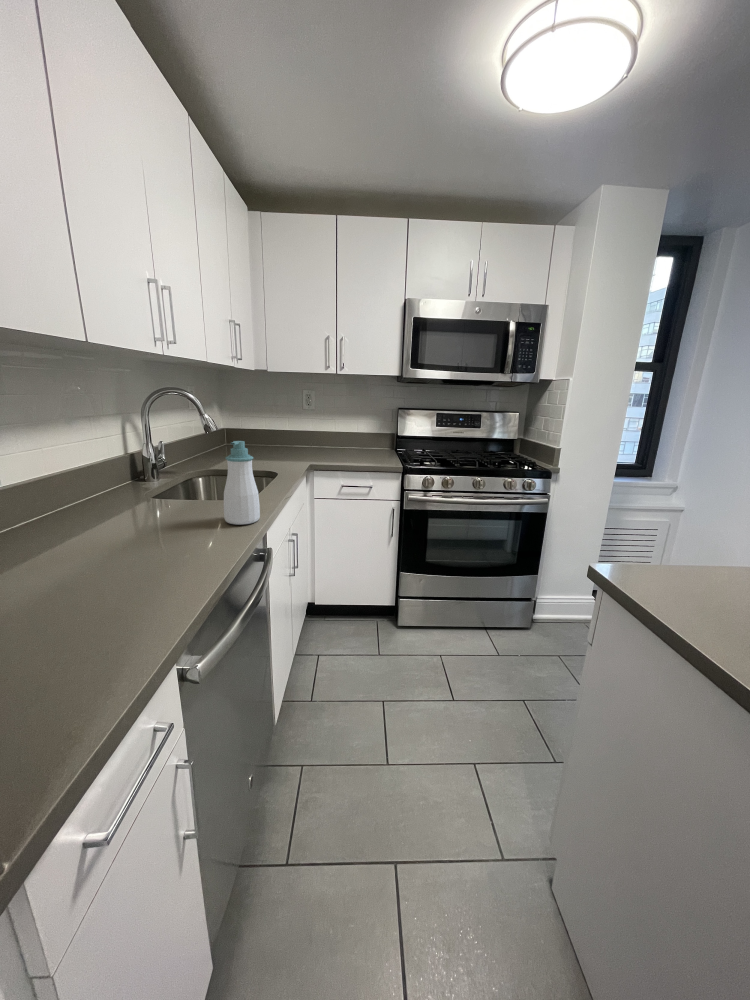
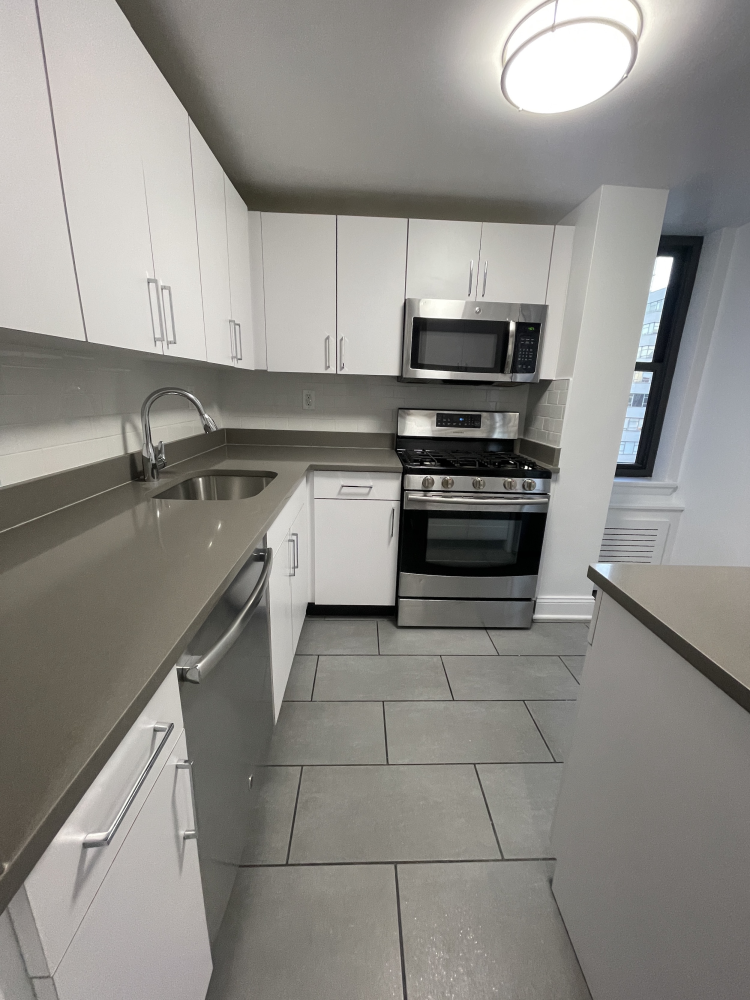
- soap bottle (240, 481)
